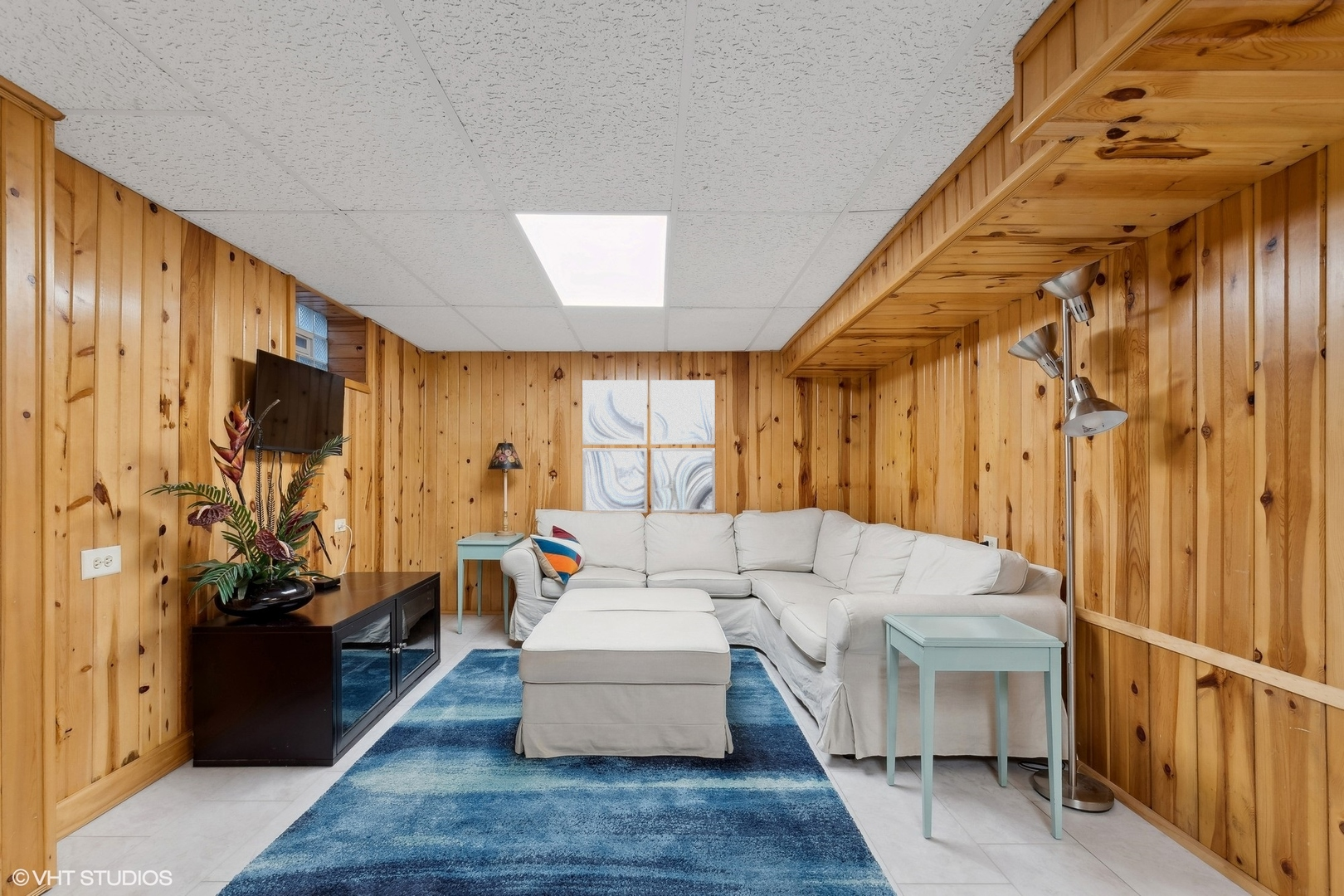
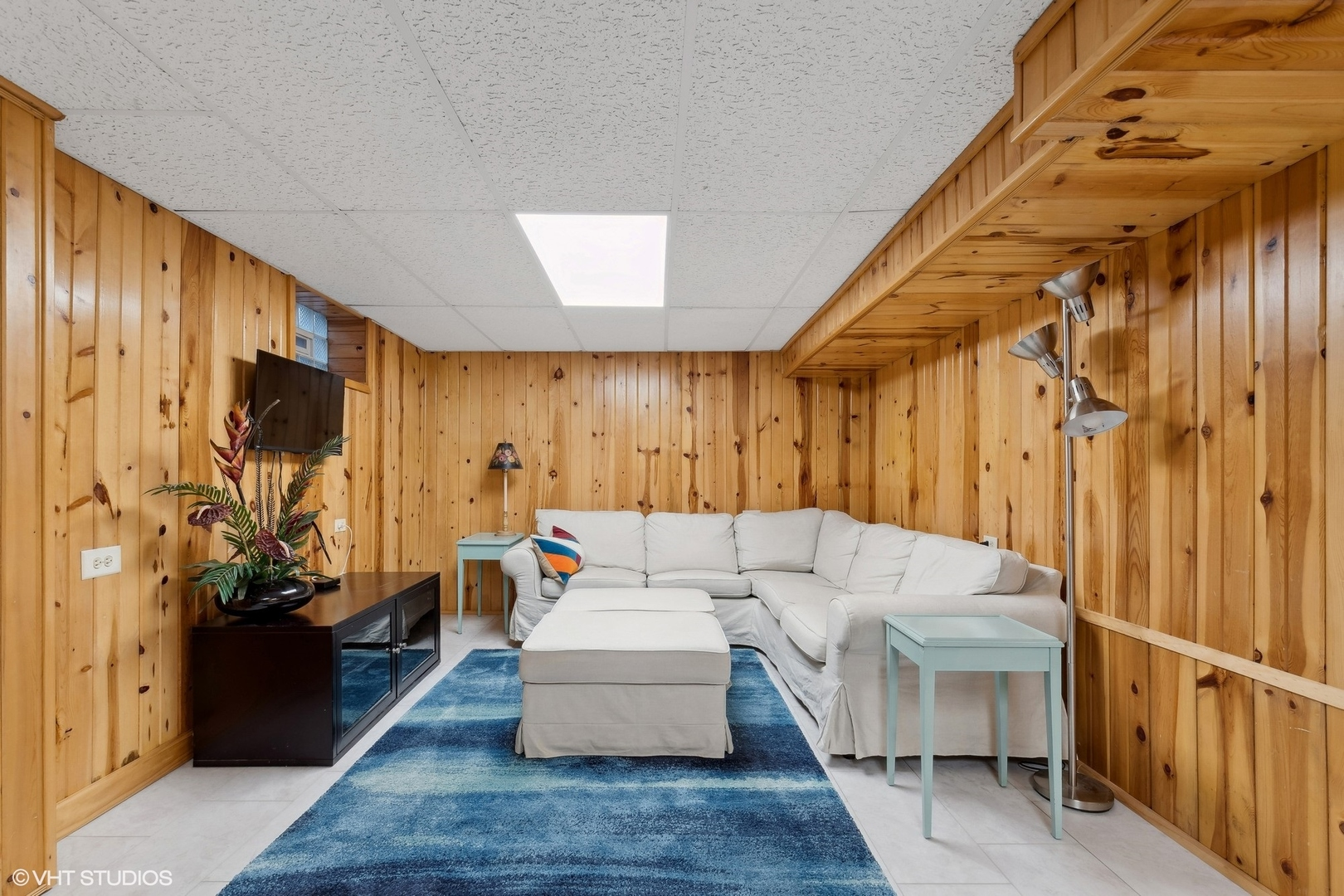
- wall art (646, 448)
